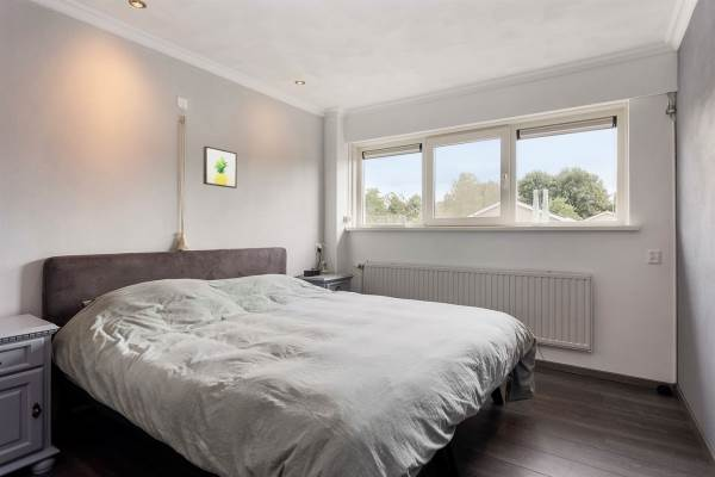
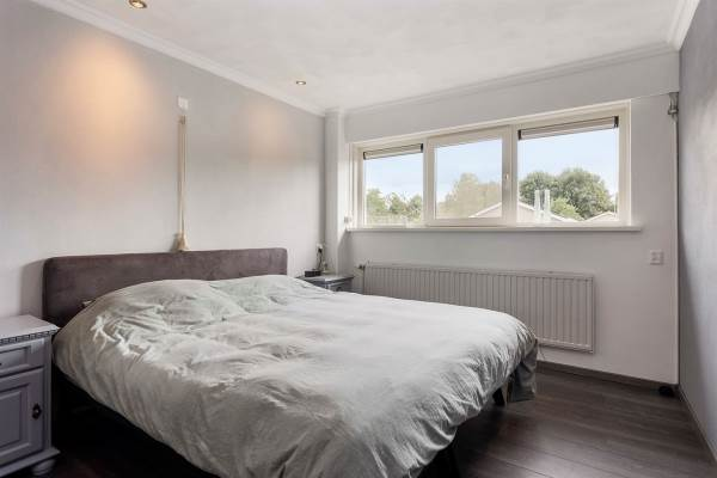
- wall art (220, 167)
